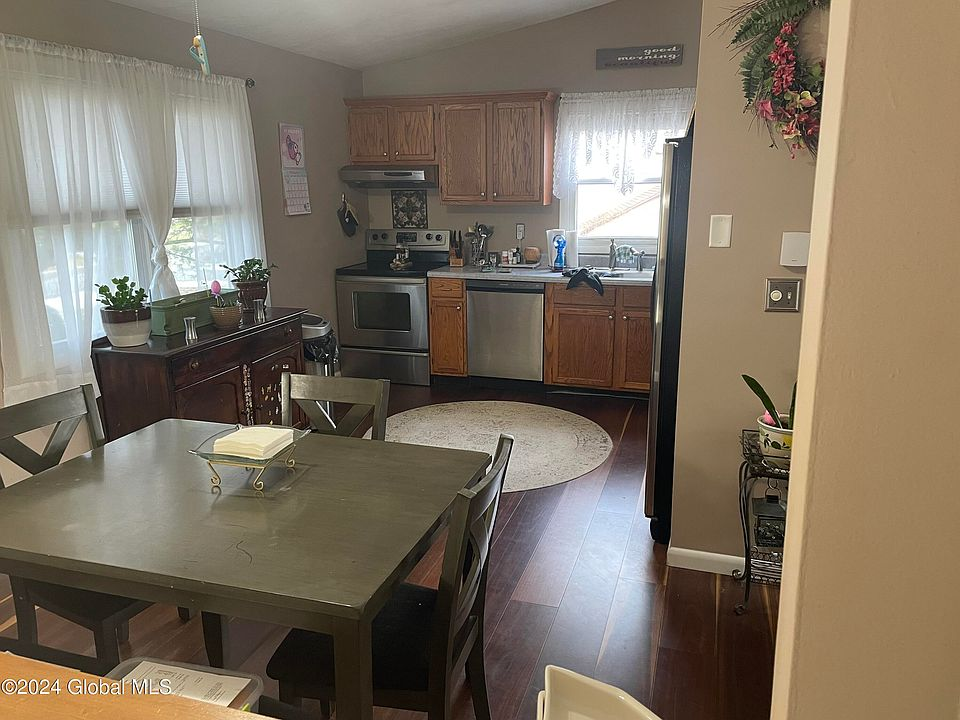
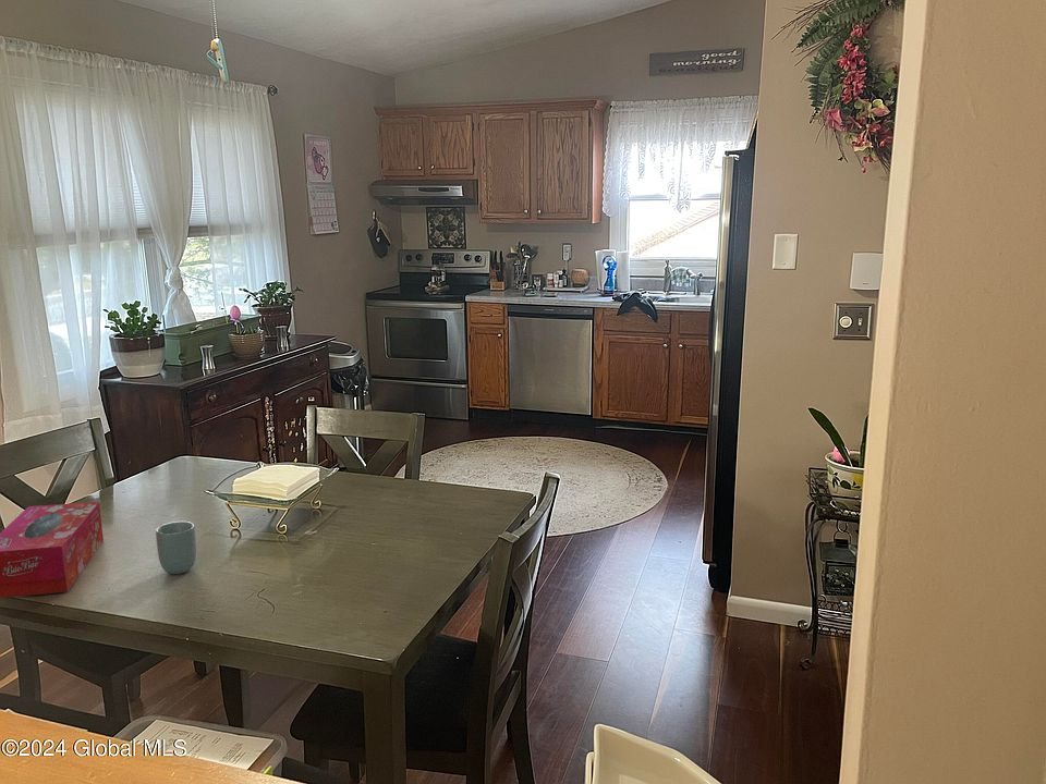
+ cup (177, 549)
+ tissue box (46, 546)
